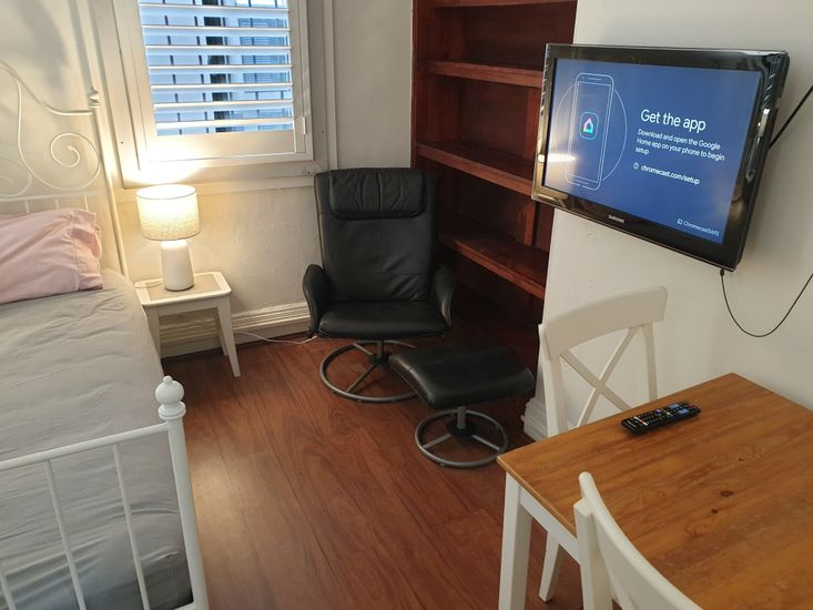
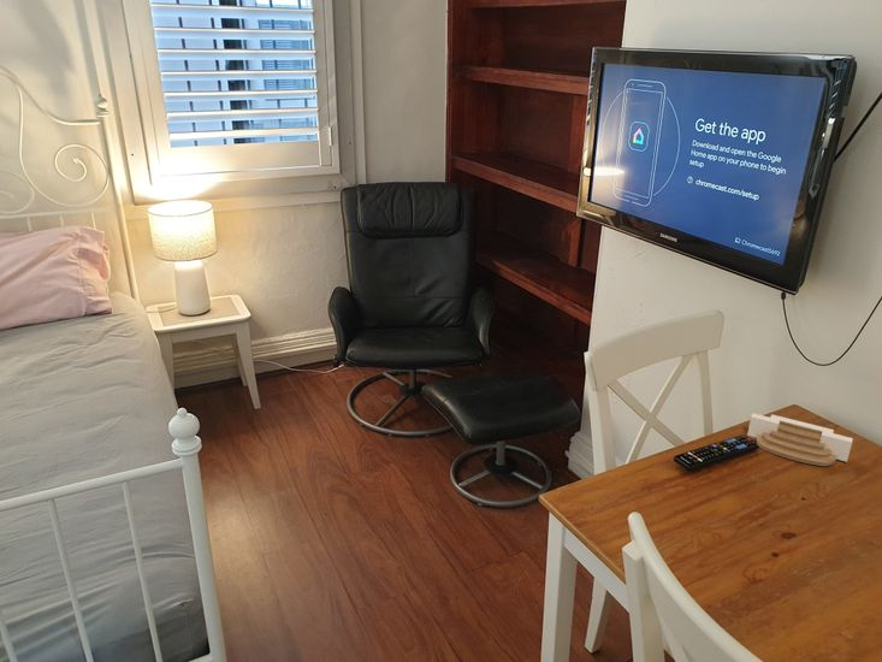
+ architectural model (797, 441)
